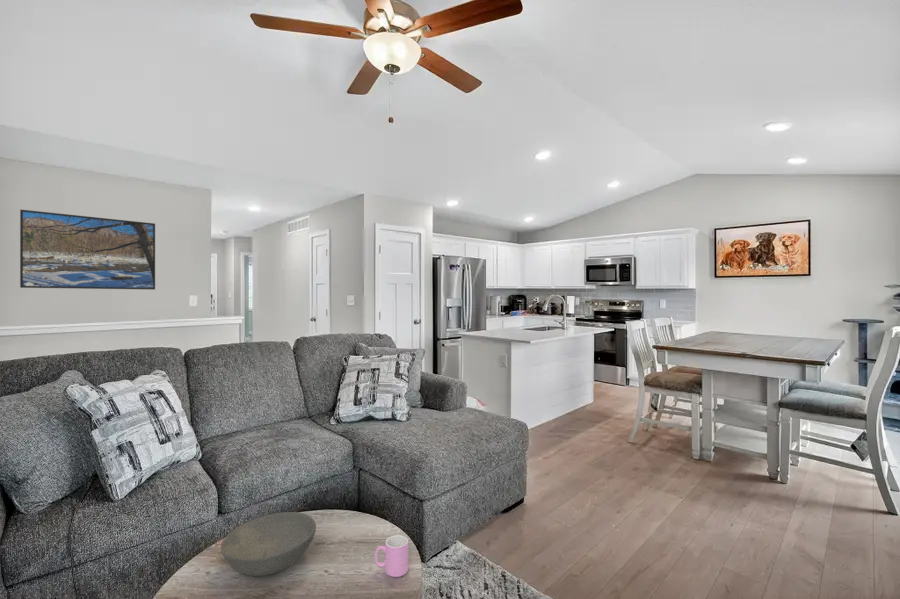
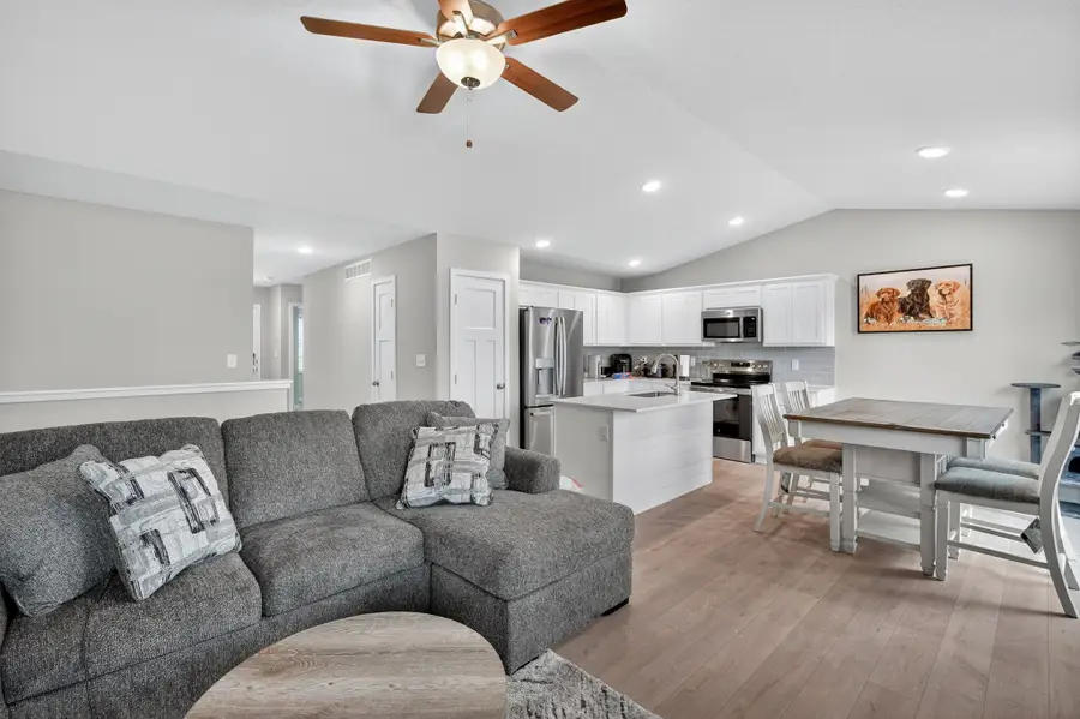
- bowl (270, 548)
- cup (391, 556)
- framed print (93, 252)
